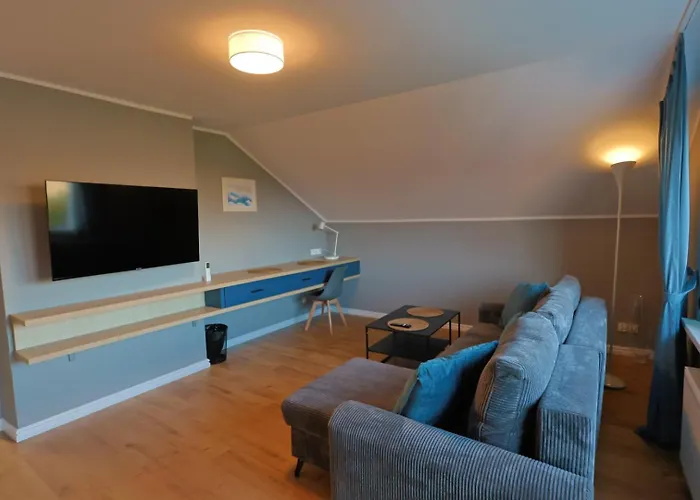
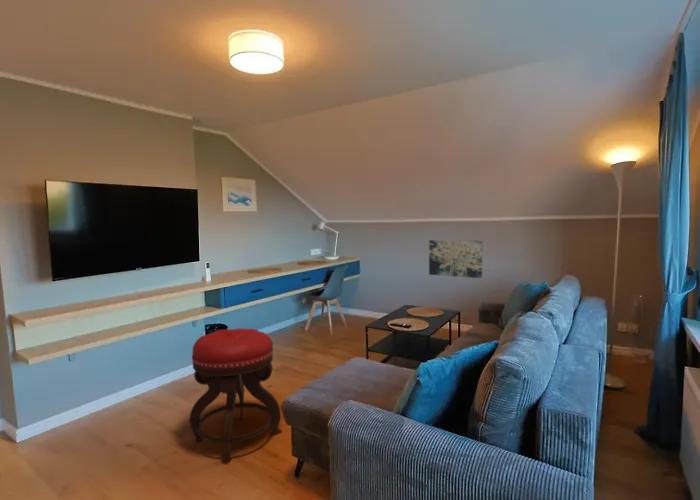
+ wall art (454, 258)
+ stool (234, 386)
